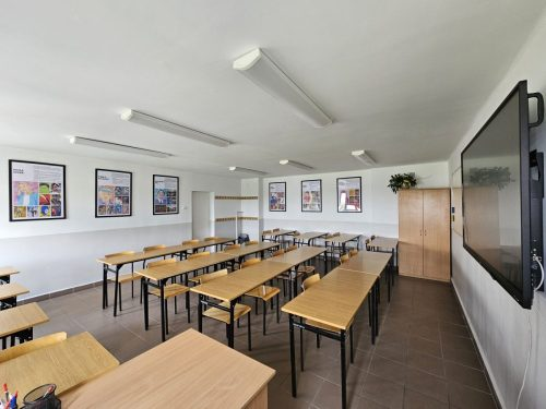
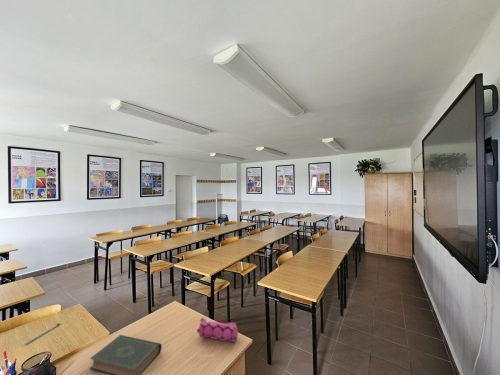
+ pencil case (218, 329)
+ pencil (43, 332)
+ book (127, 354)
